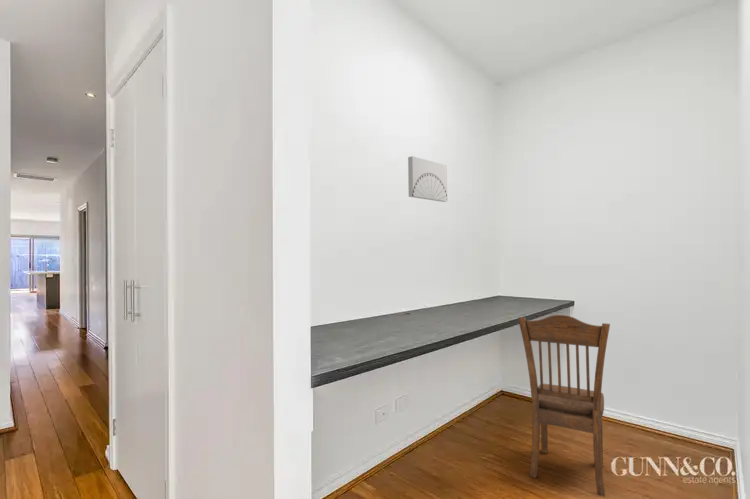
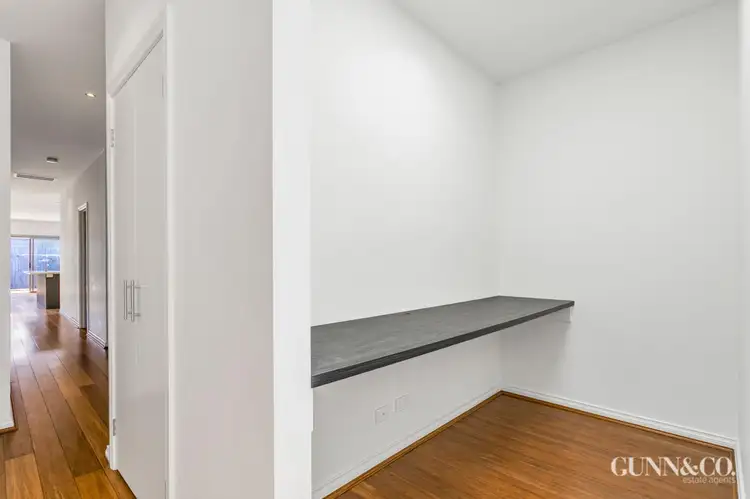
- dining chair (567, 390)
- wall art (428, 180)
